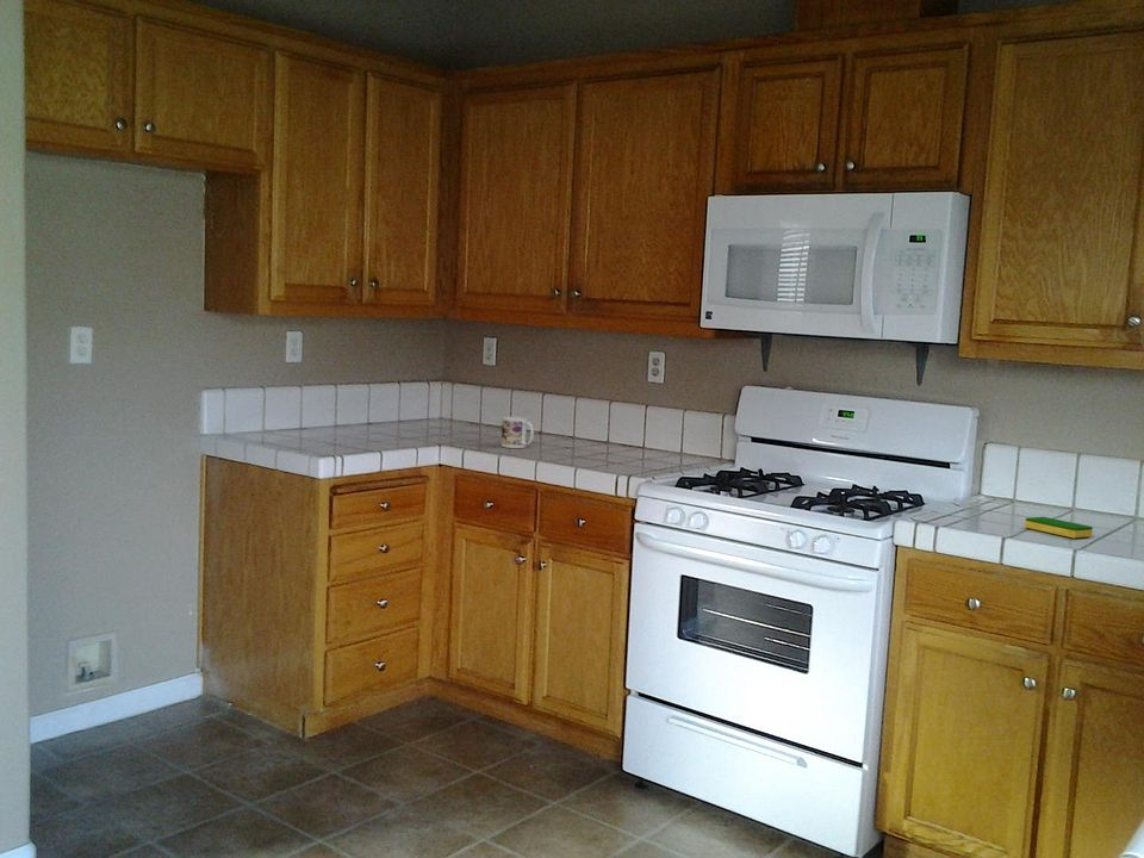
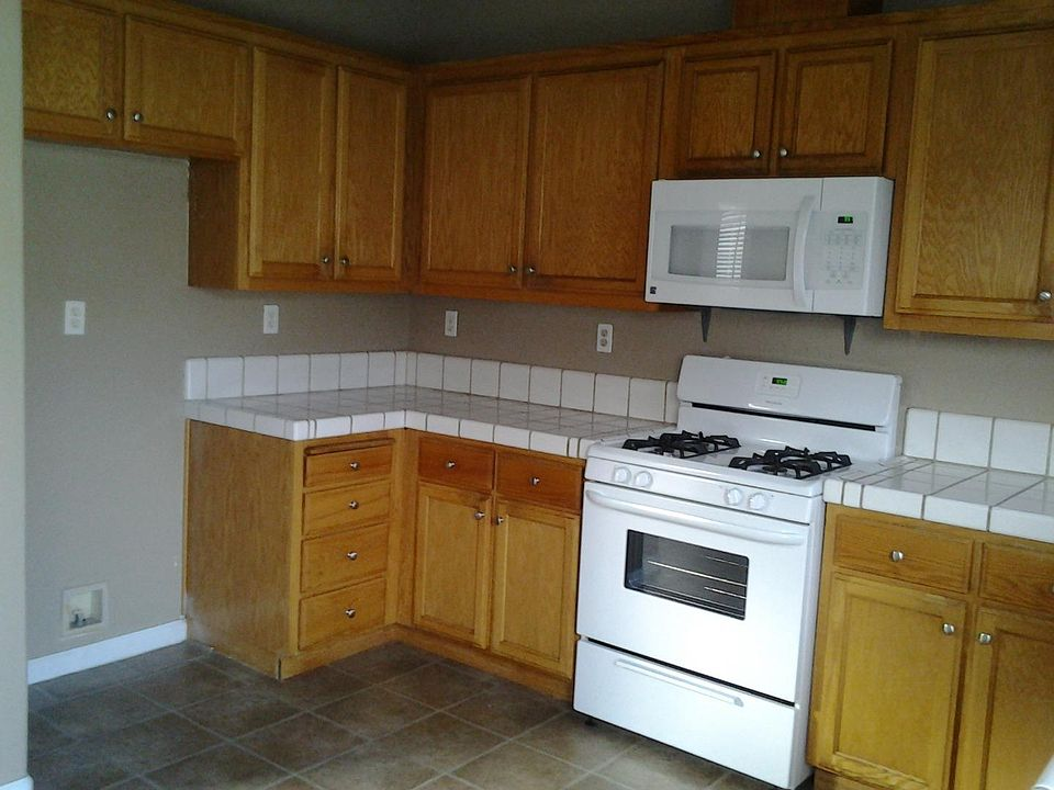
- mug (518, 433)
- dish sponge (1057, 527)
